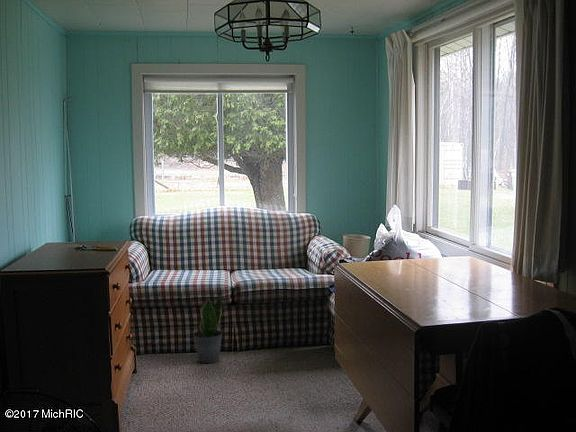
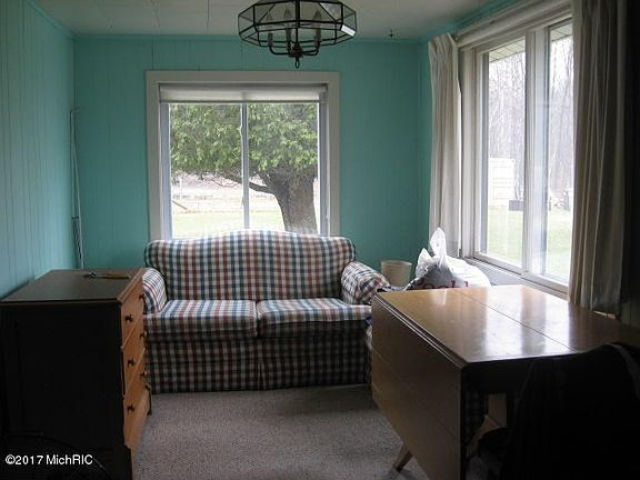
- potted plant (207, 327)
